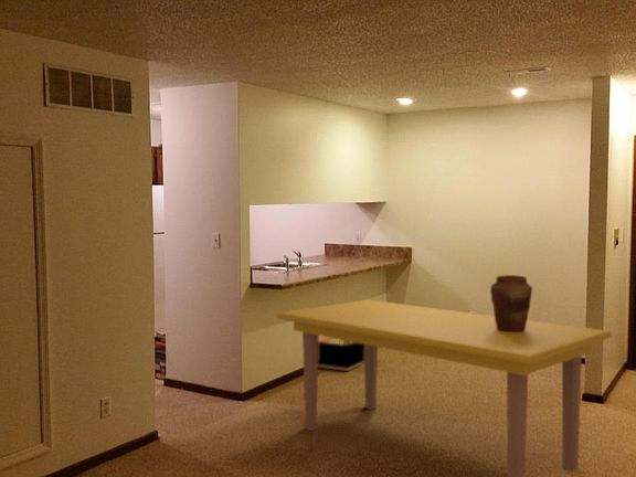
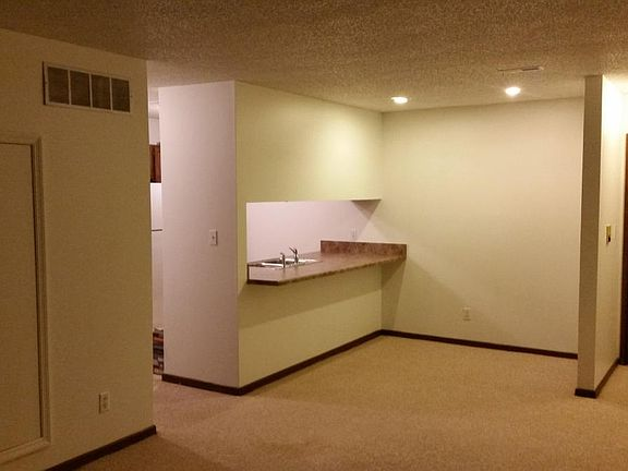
- dining table (432, 357)
- vase (510, 303)
- storage bin (346, 349)
